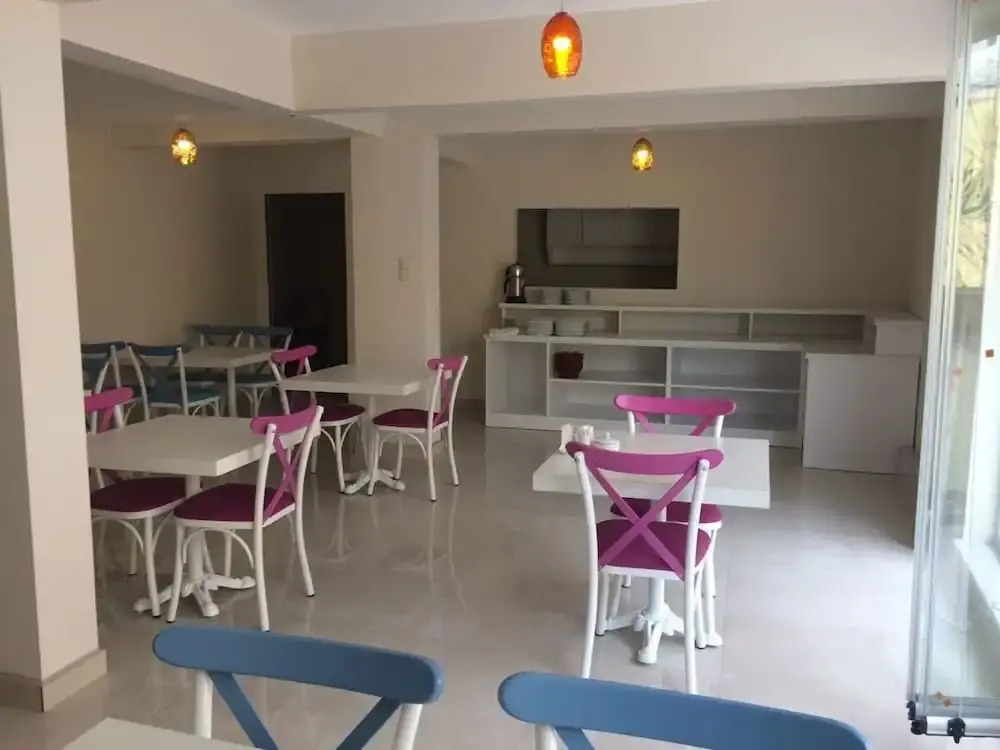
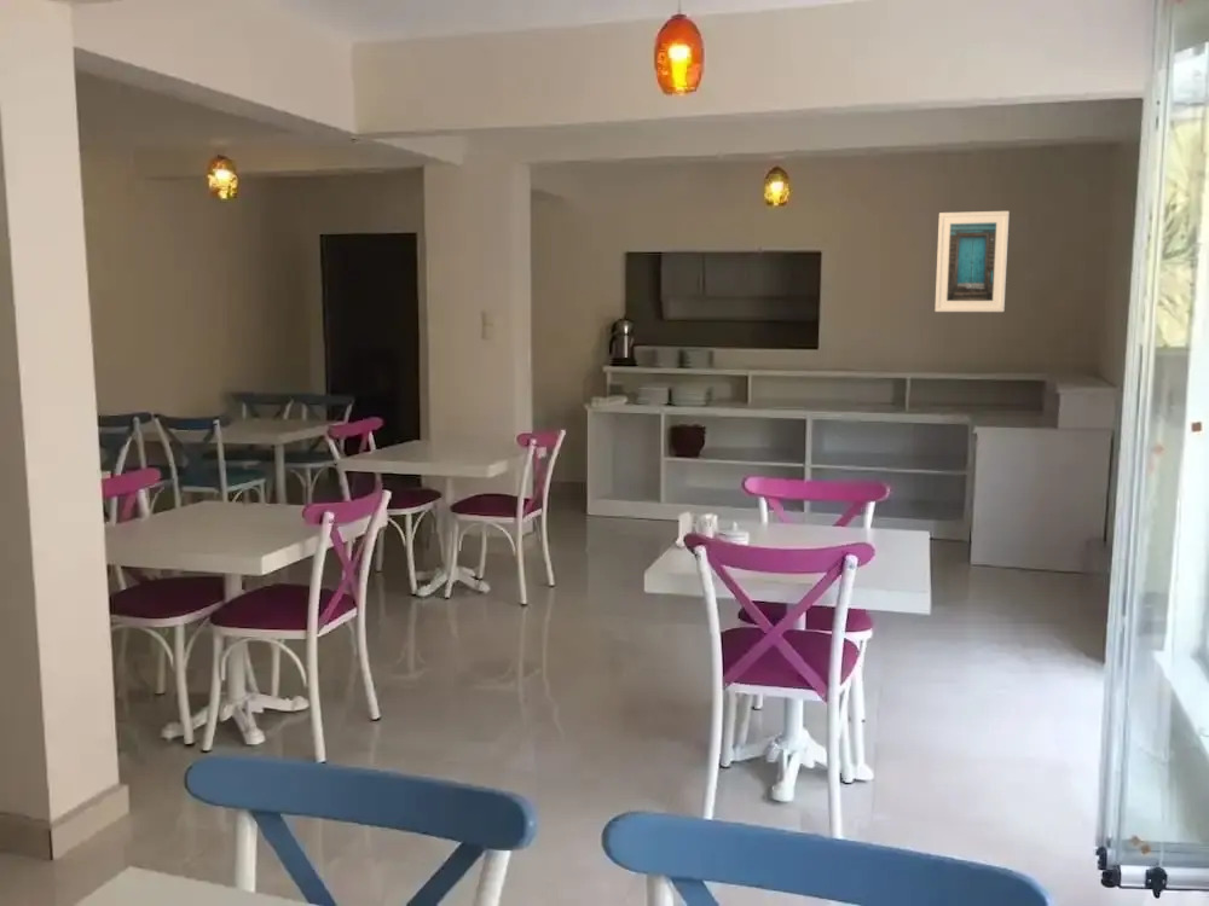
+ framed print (971, 262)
